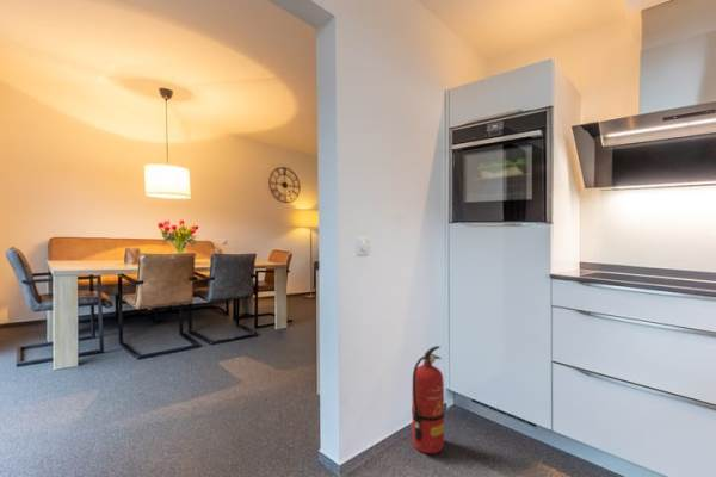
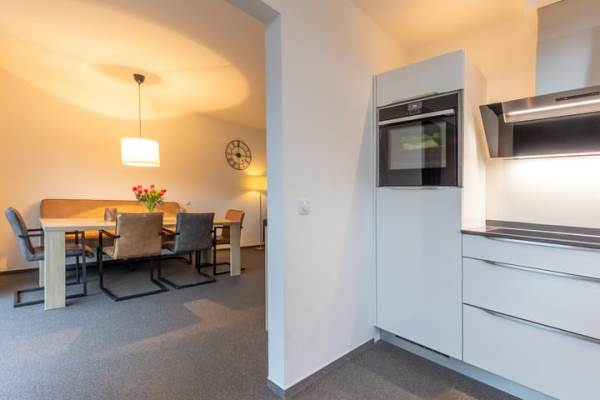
- fire extinguisher (427, 397)
